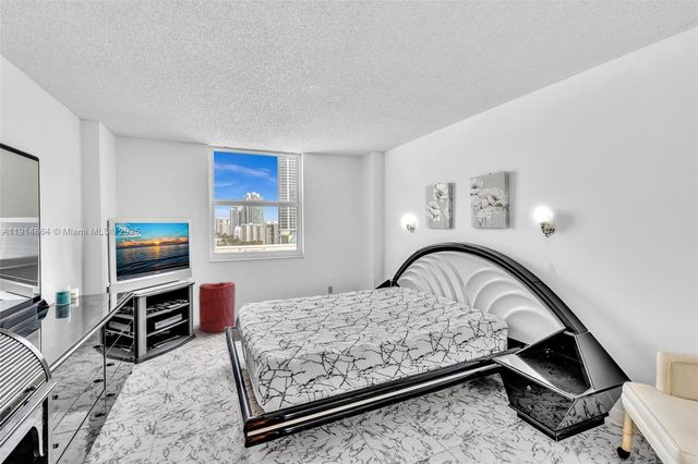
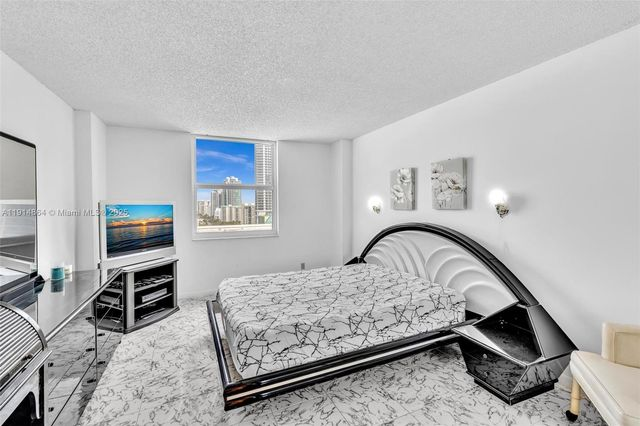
- laundry hamper (217, 305)
